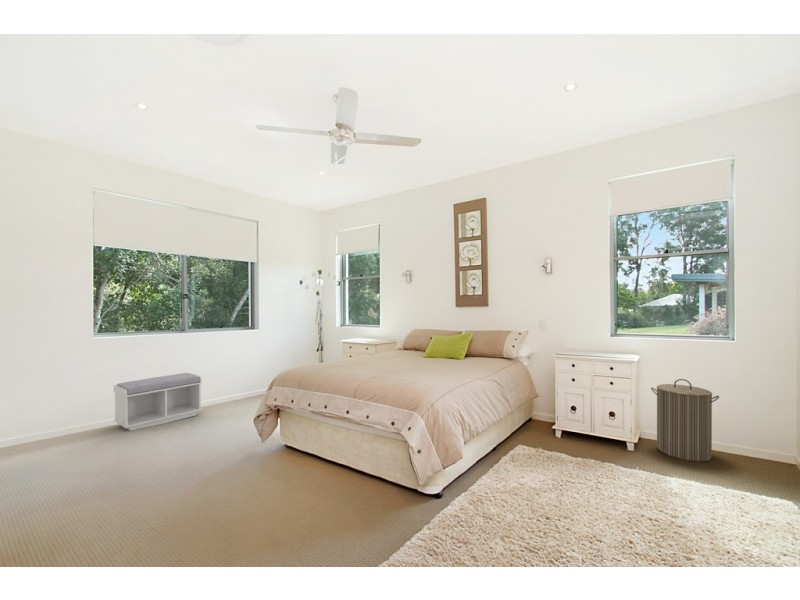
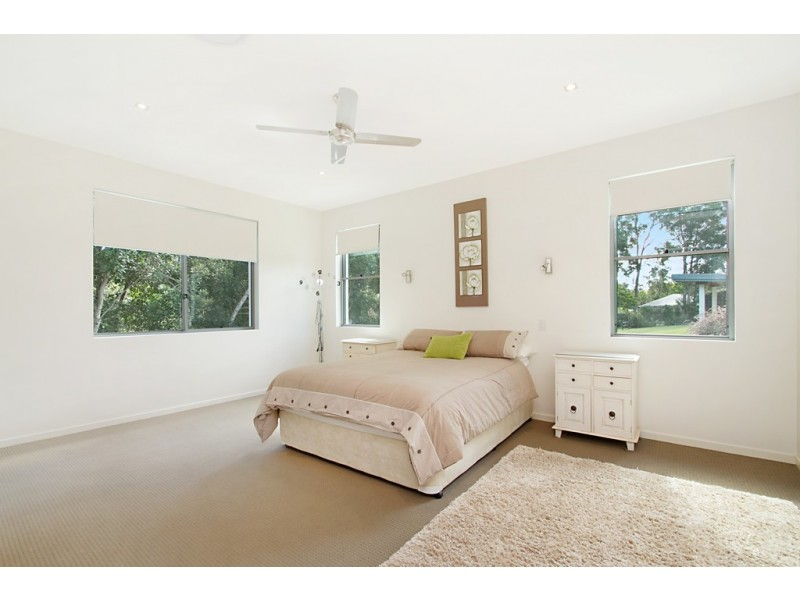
- bench (160, 399)
- laundry hamper (683, 415)
